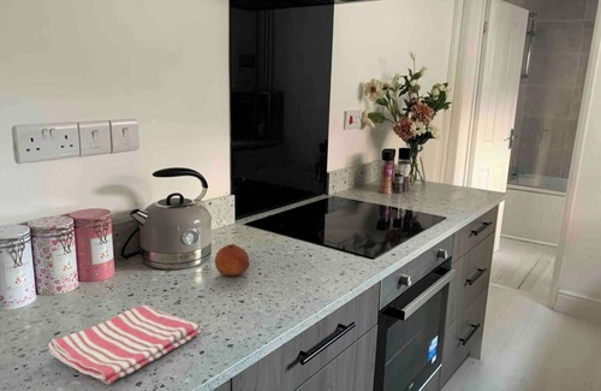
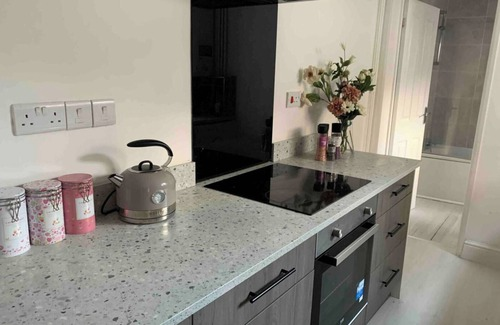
- fruit (232, 260)
- dish towel (130, 336)
